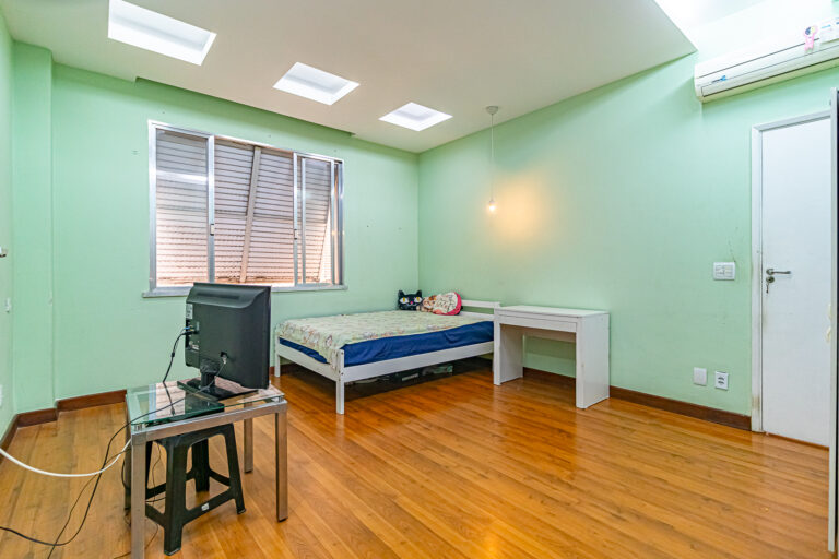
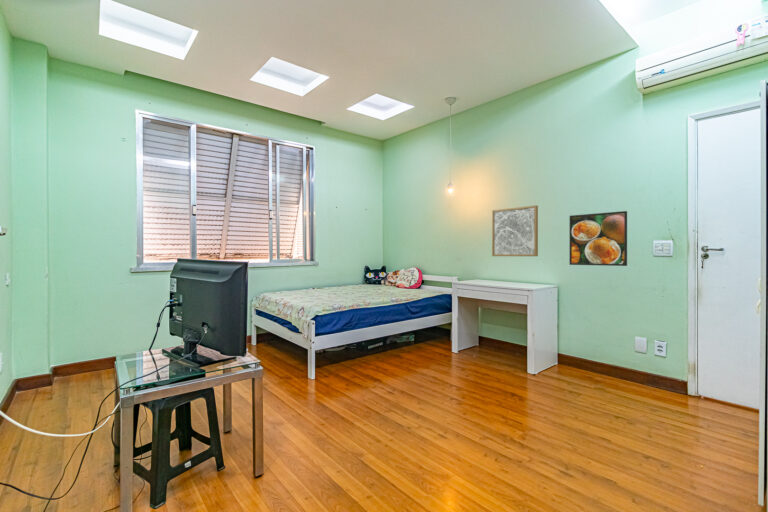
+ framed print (596, 239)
+ wall art (513, 232)
